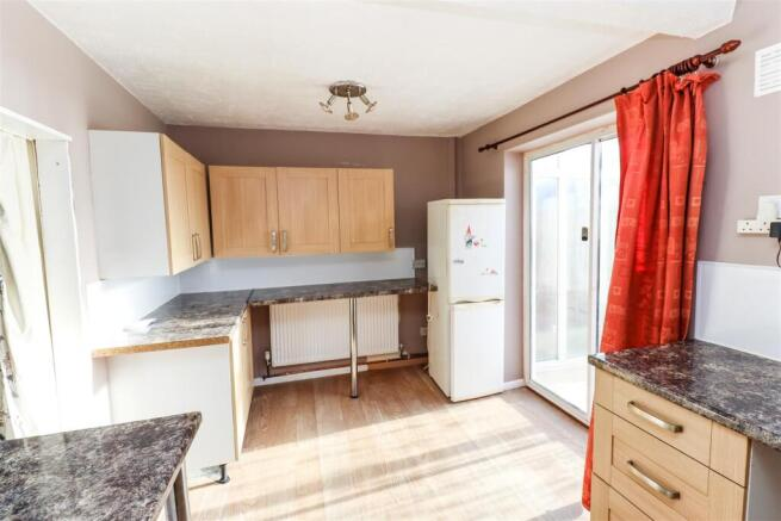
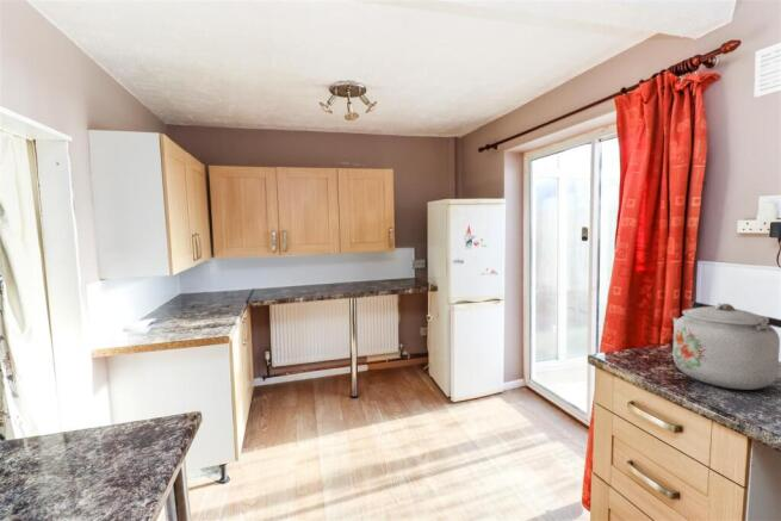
+ kettle (717, 339)
